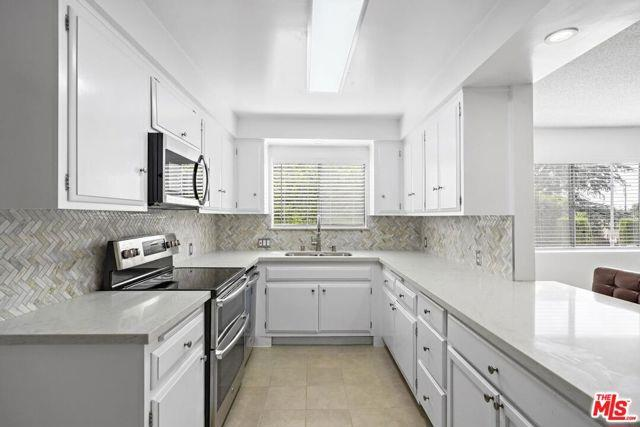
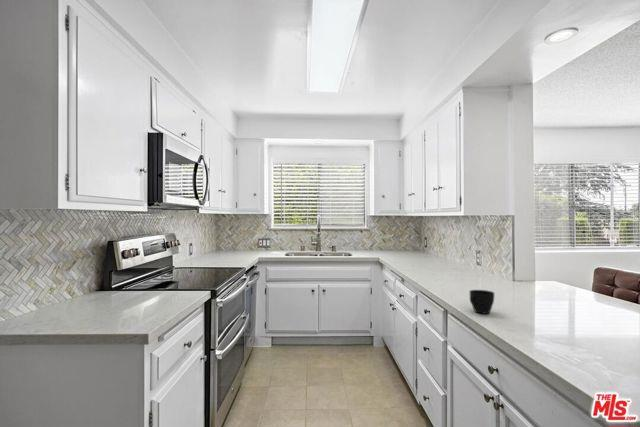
+ cup (480, 301)
